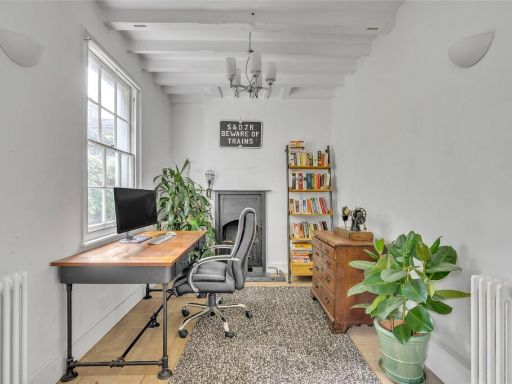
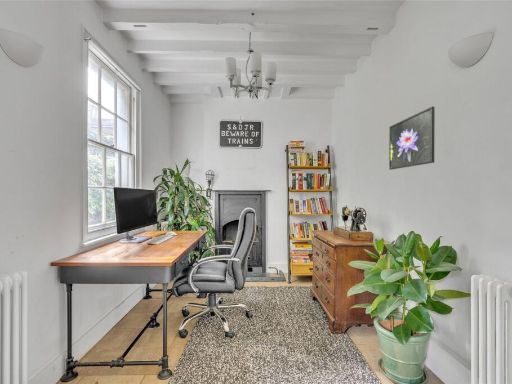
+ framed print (408, 142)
